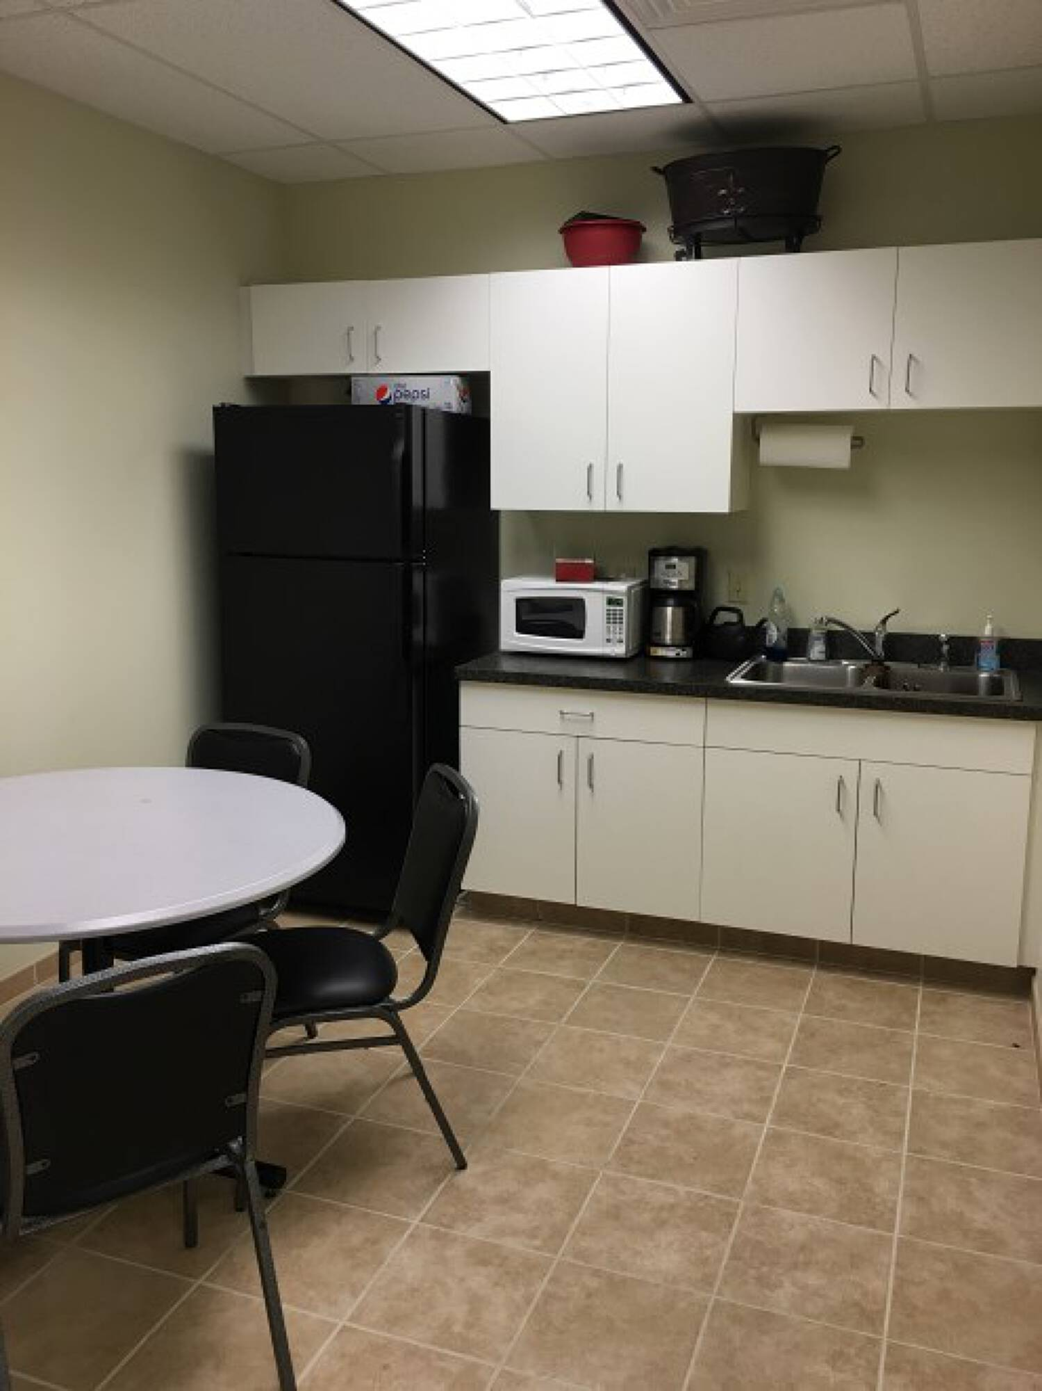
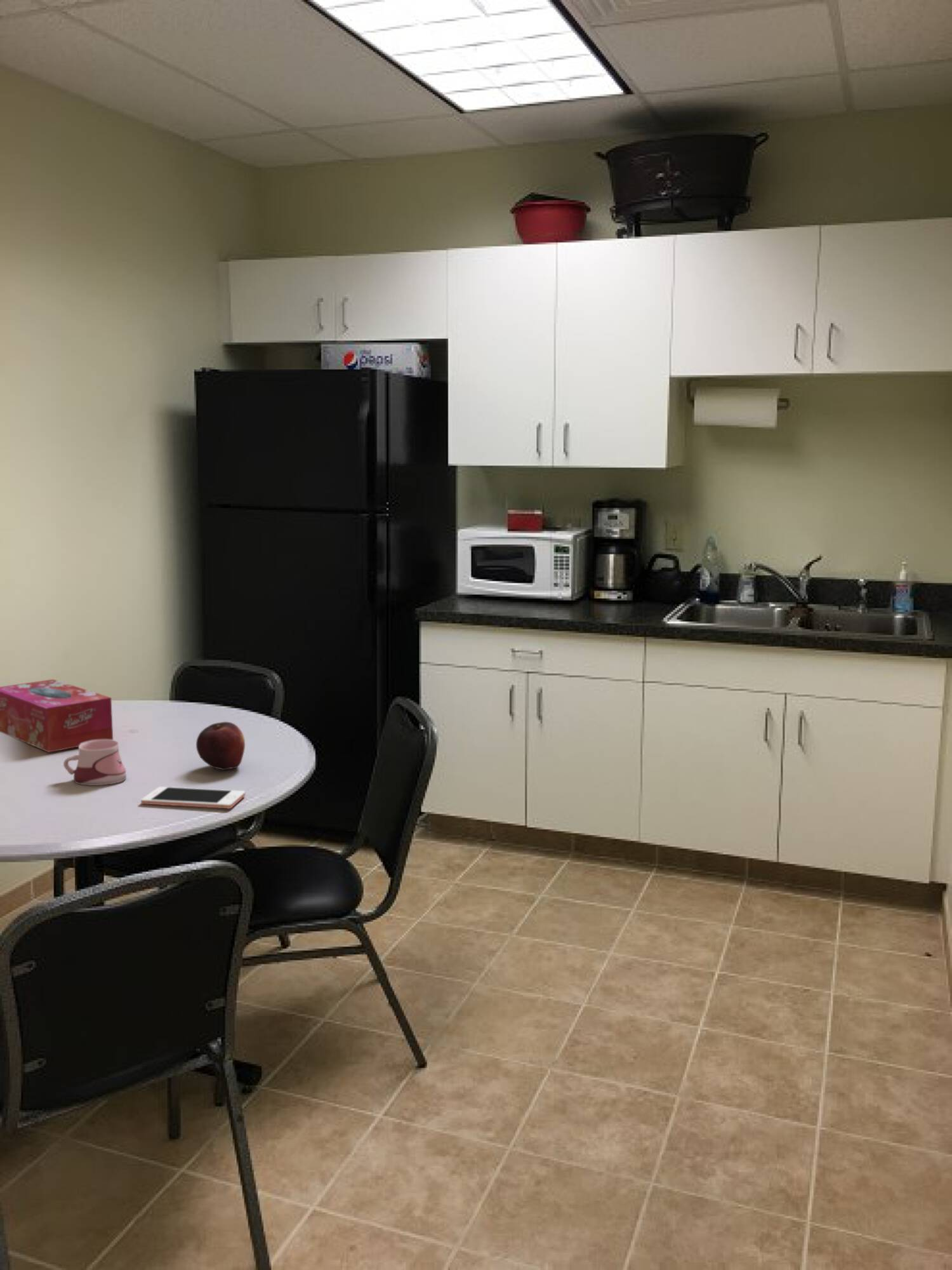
+ fruit (221, 745)
+ mug (95, 762)
+ cell phone (194, 797)
+ tissue box (51, 714)
